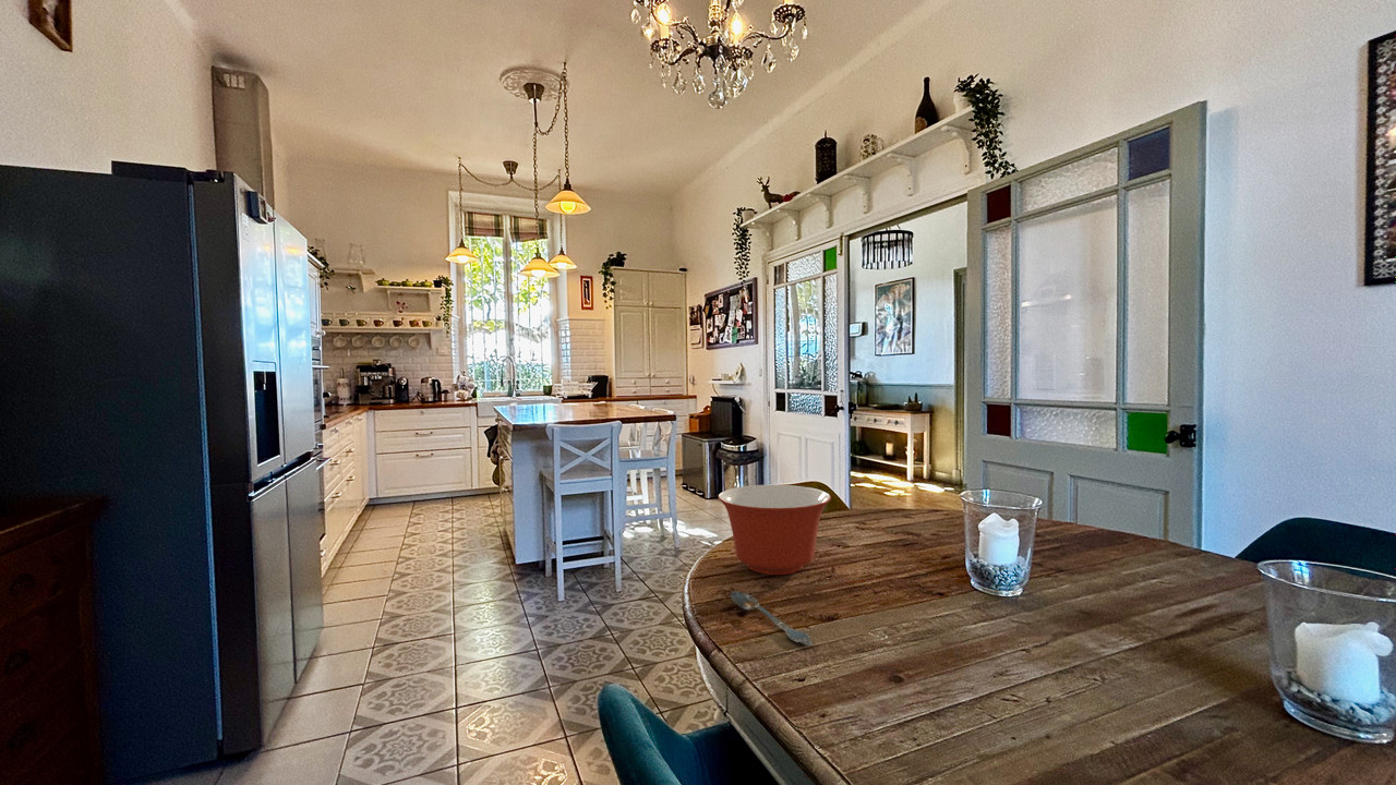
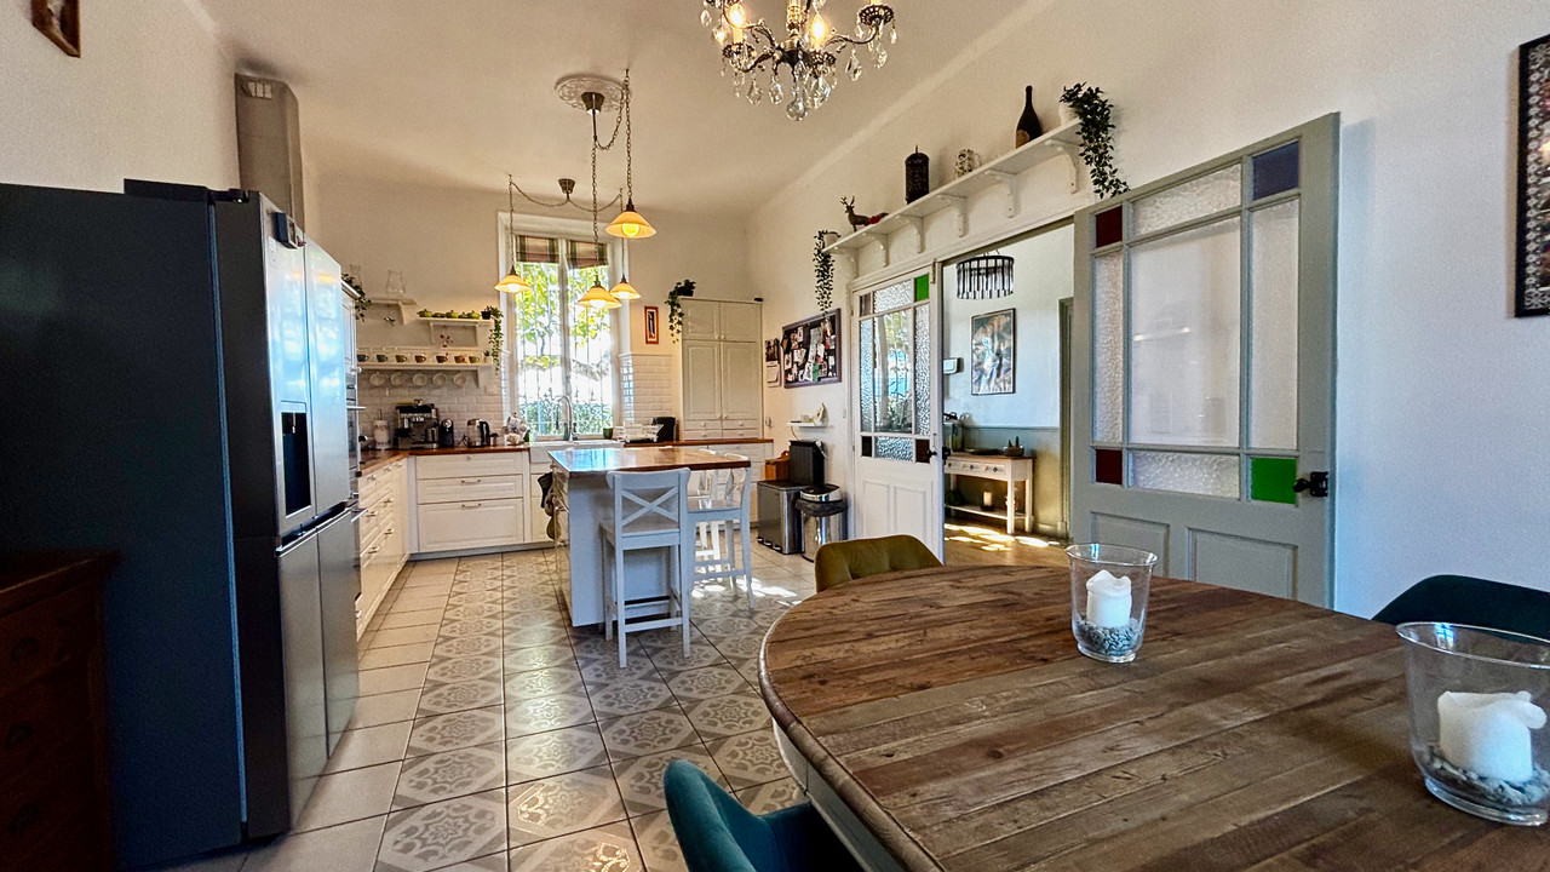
- spoon (768, 615)
- mixing bowl (773, 530)
